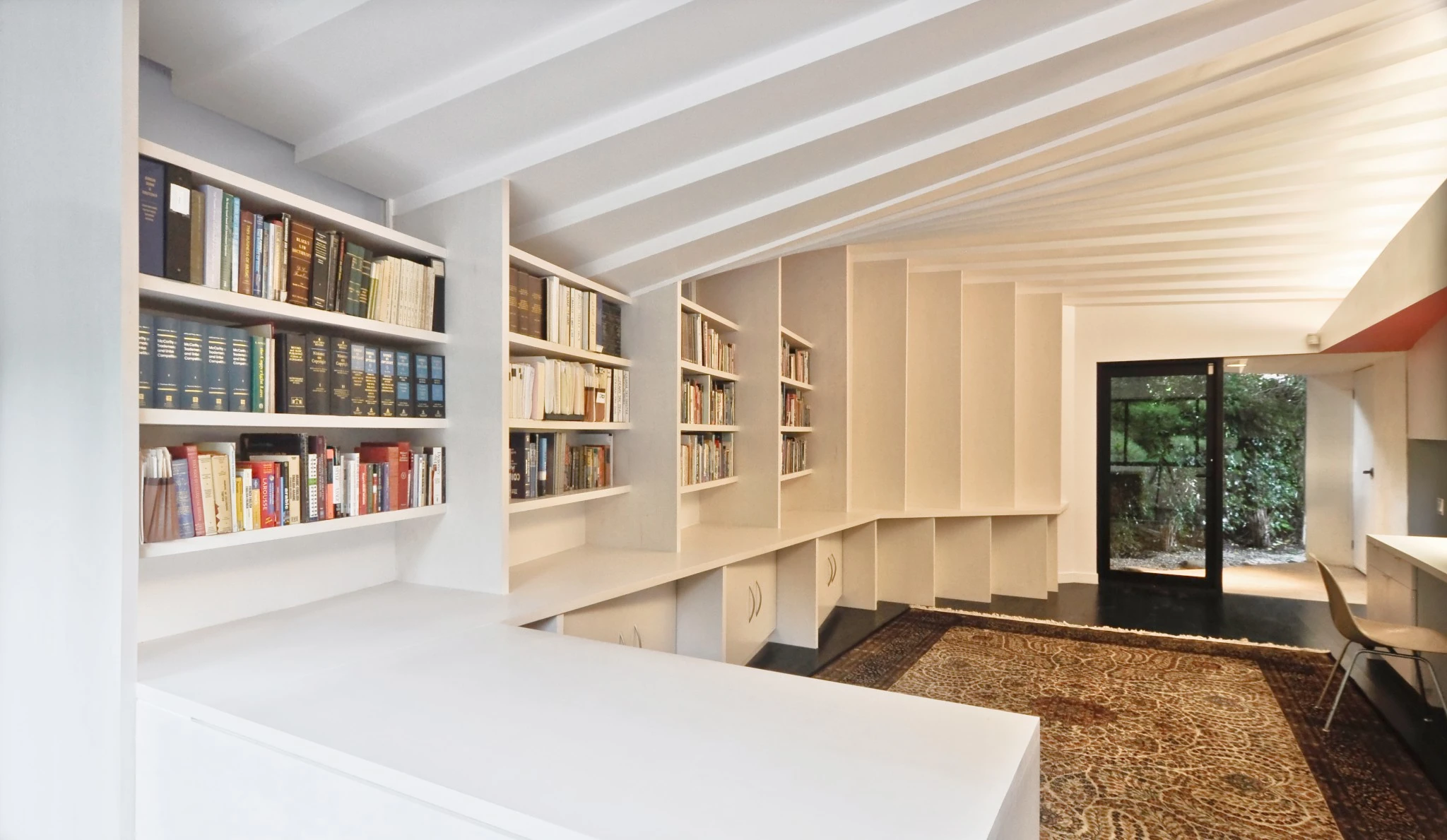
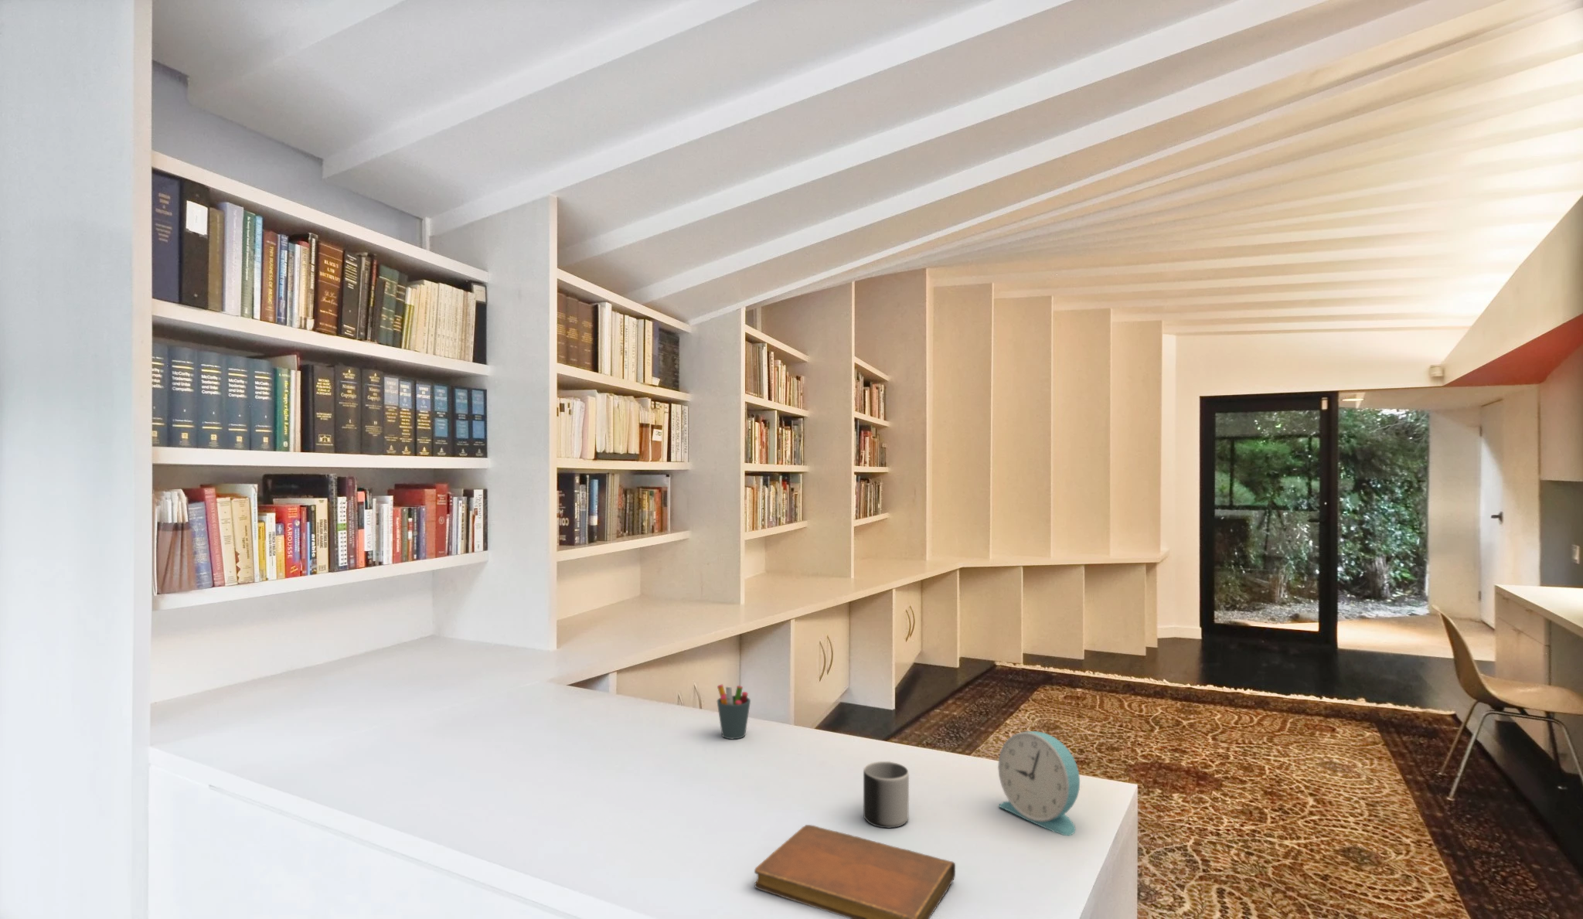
+ mug (888, 789)
+ pen holder (733, 708)
+ alarm clock (1041, 772)
+ notebook (854, 873)
